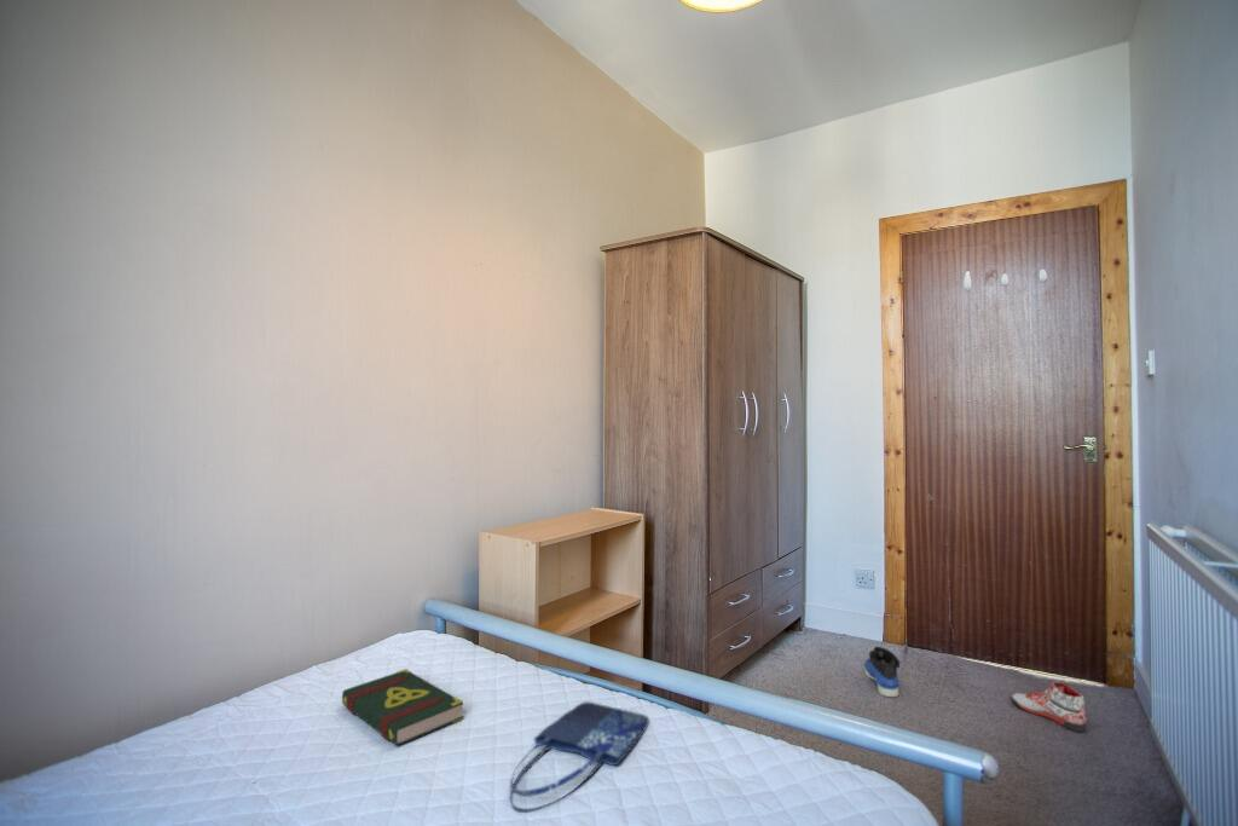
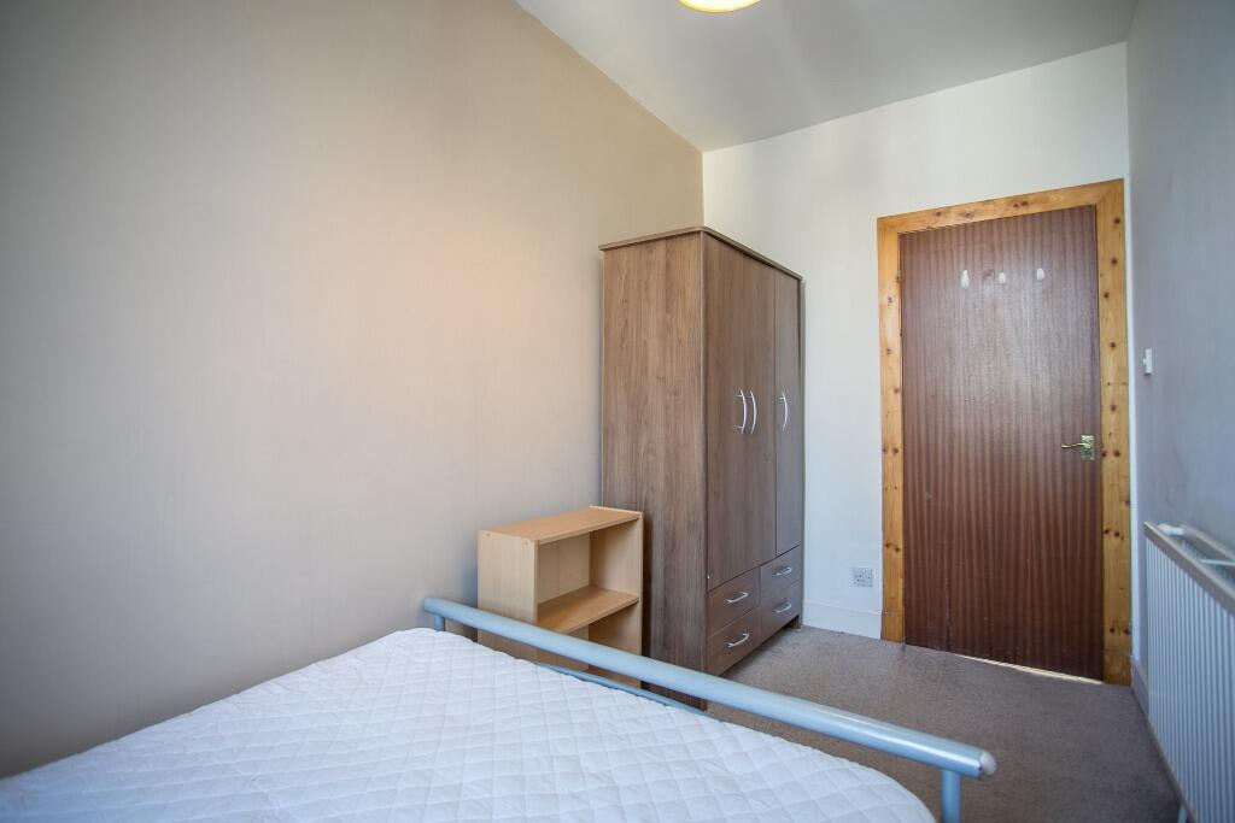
- sneaker (1047, 697)
- shopping bag (574, 746)
- sneaker (880, 663)
- book (400, 704)
